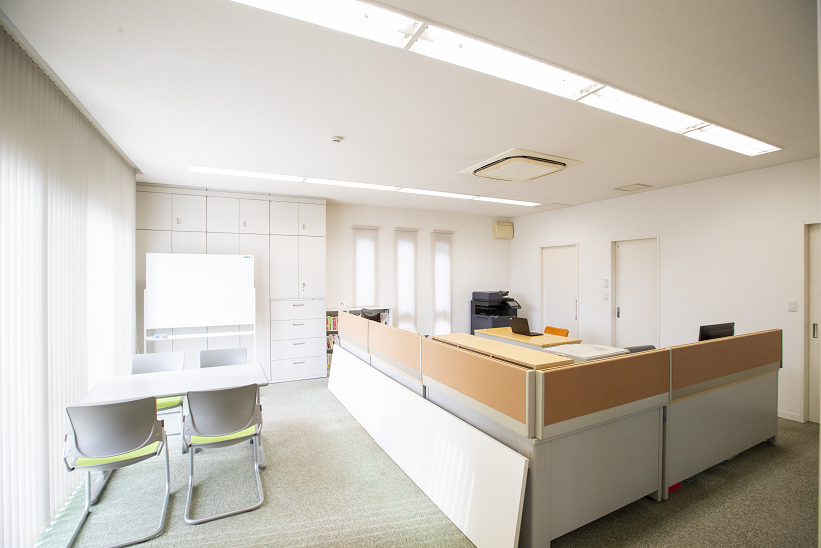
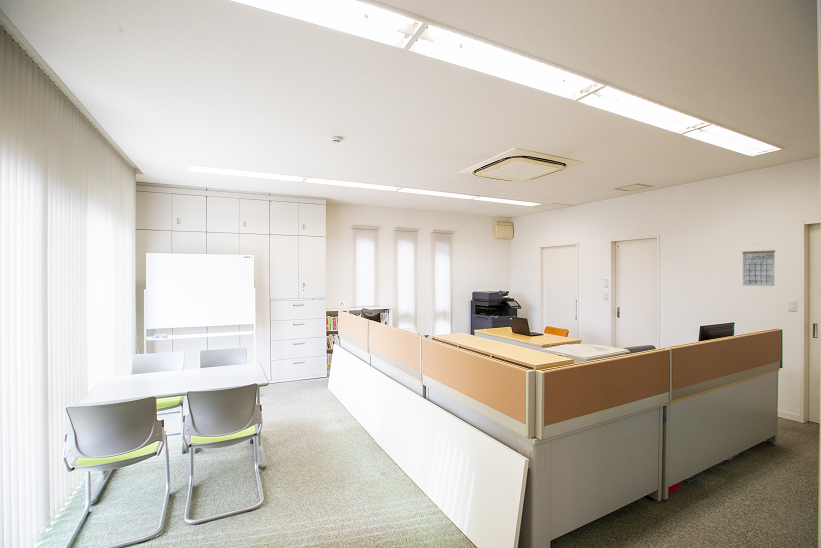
+ calendar (758, 264)
